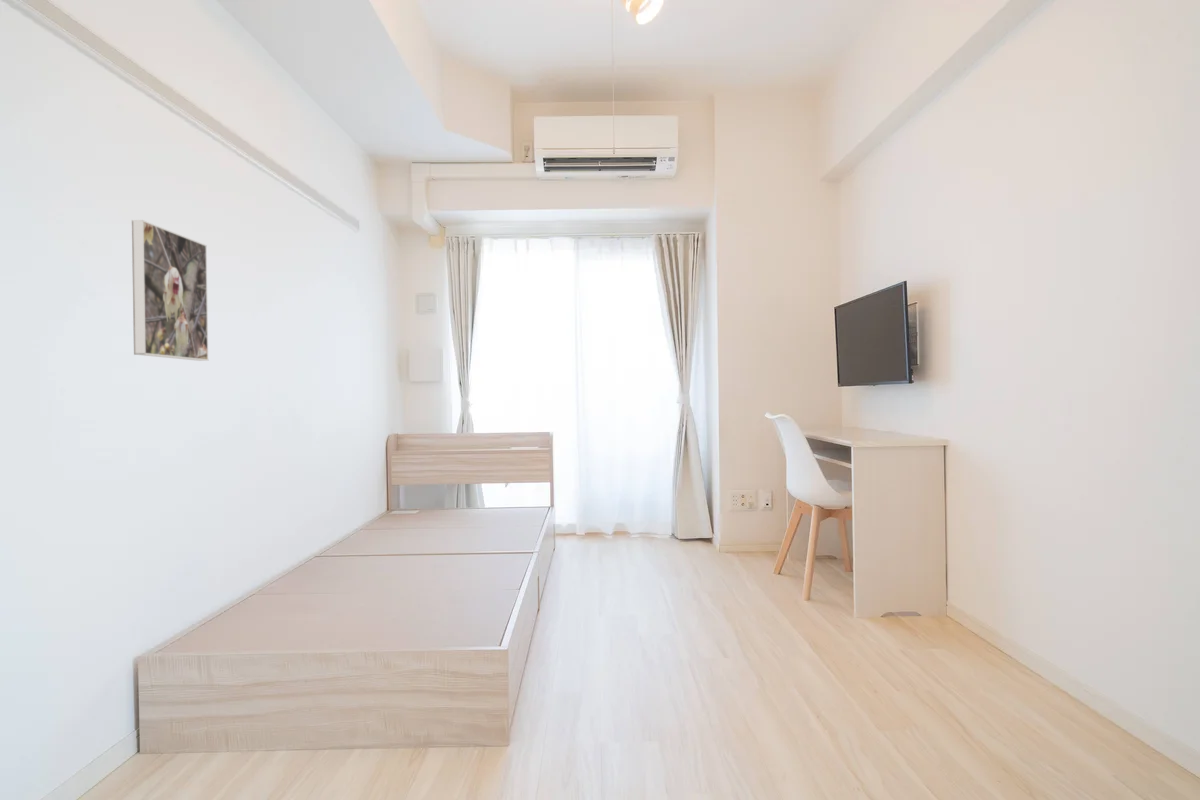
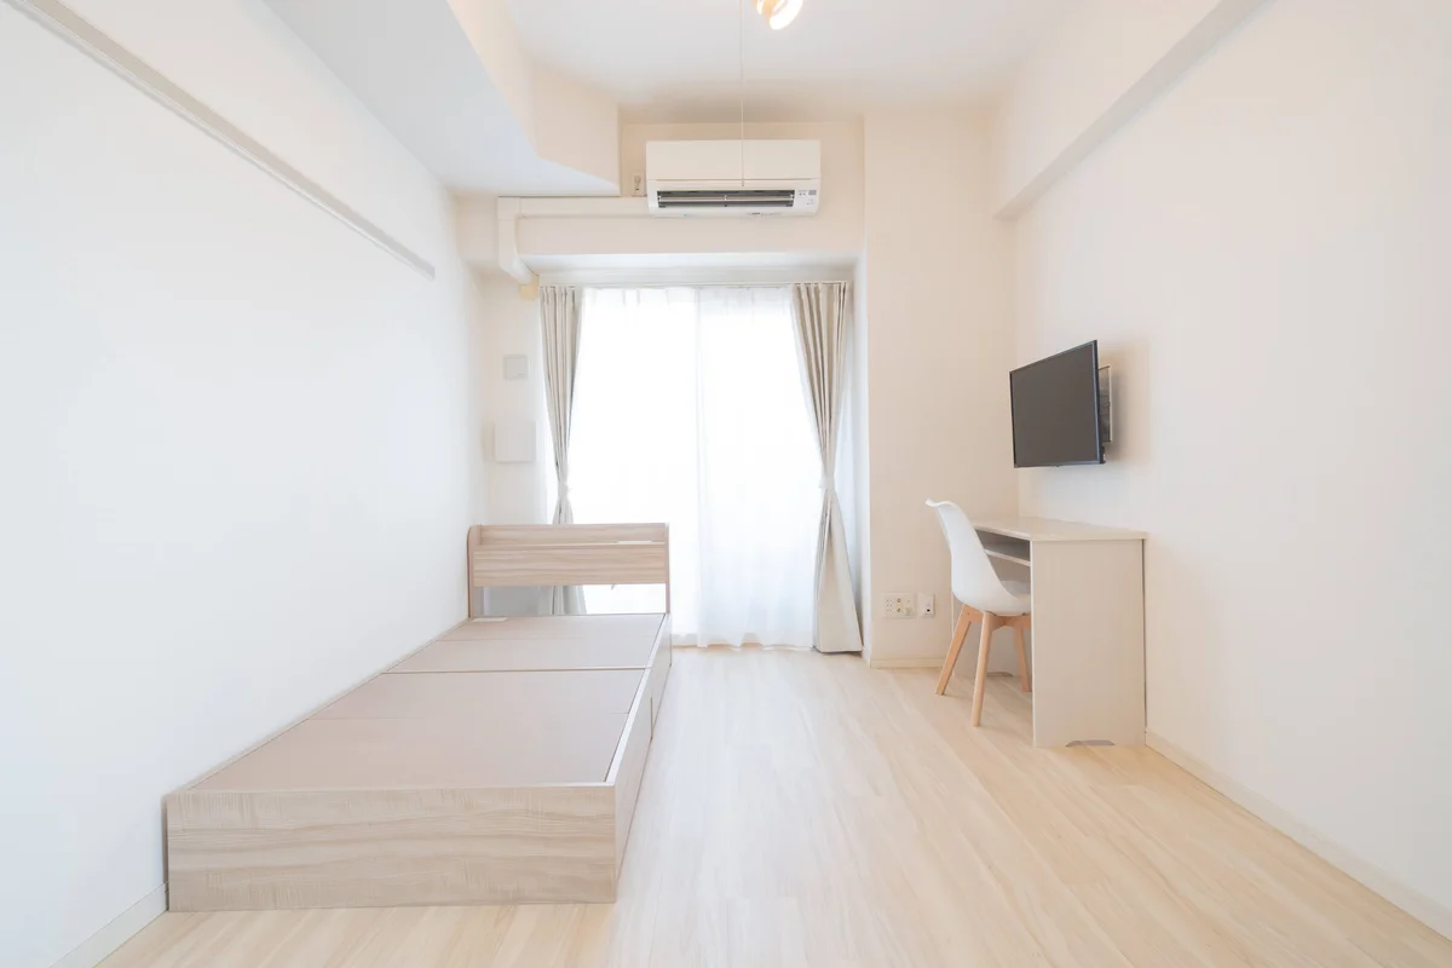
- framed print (173, 295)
